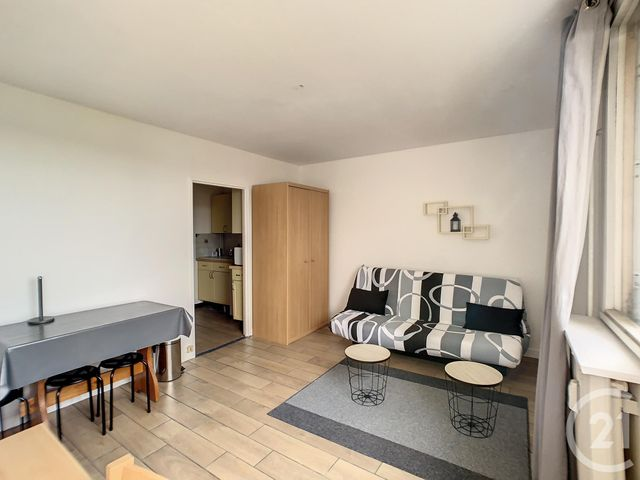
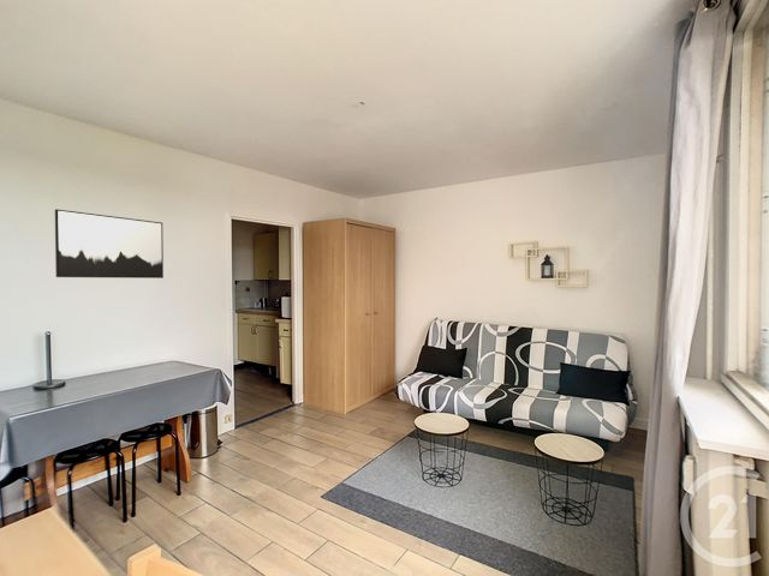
+ wall art (114, 247)
